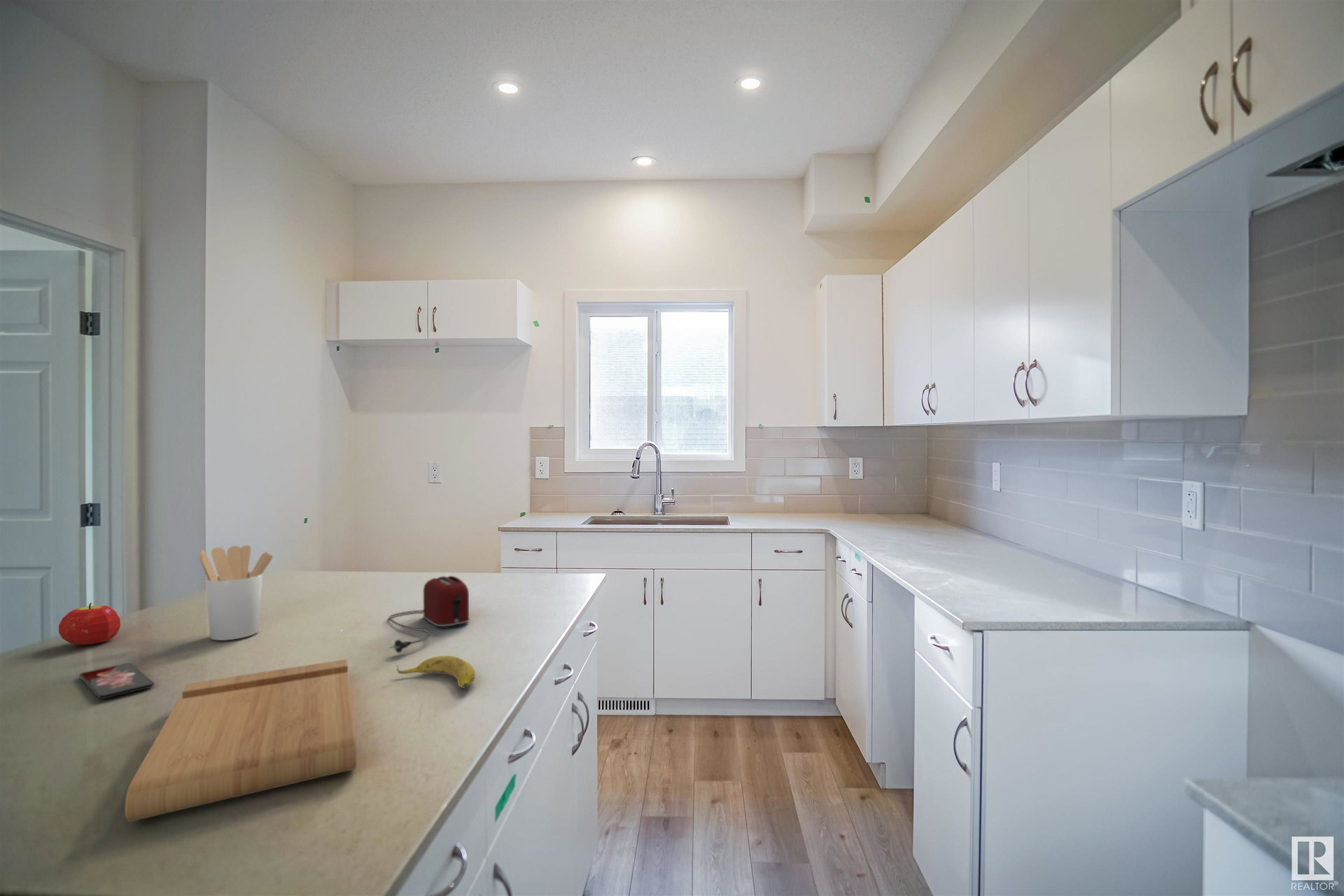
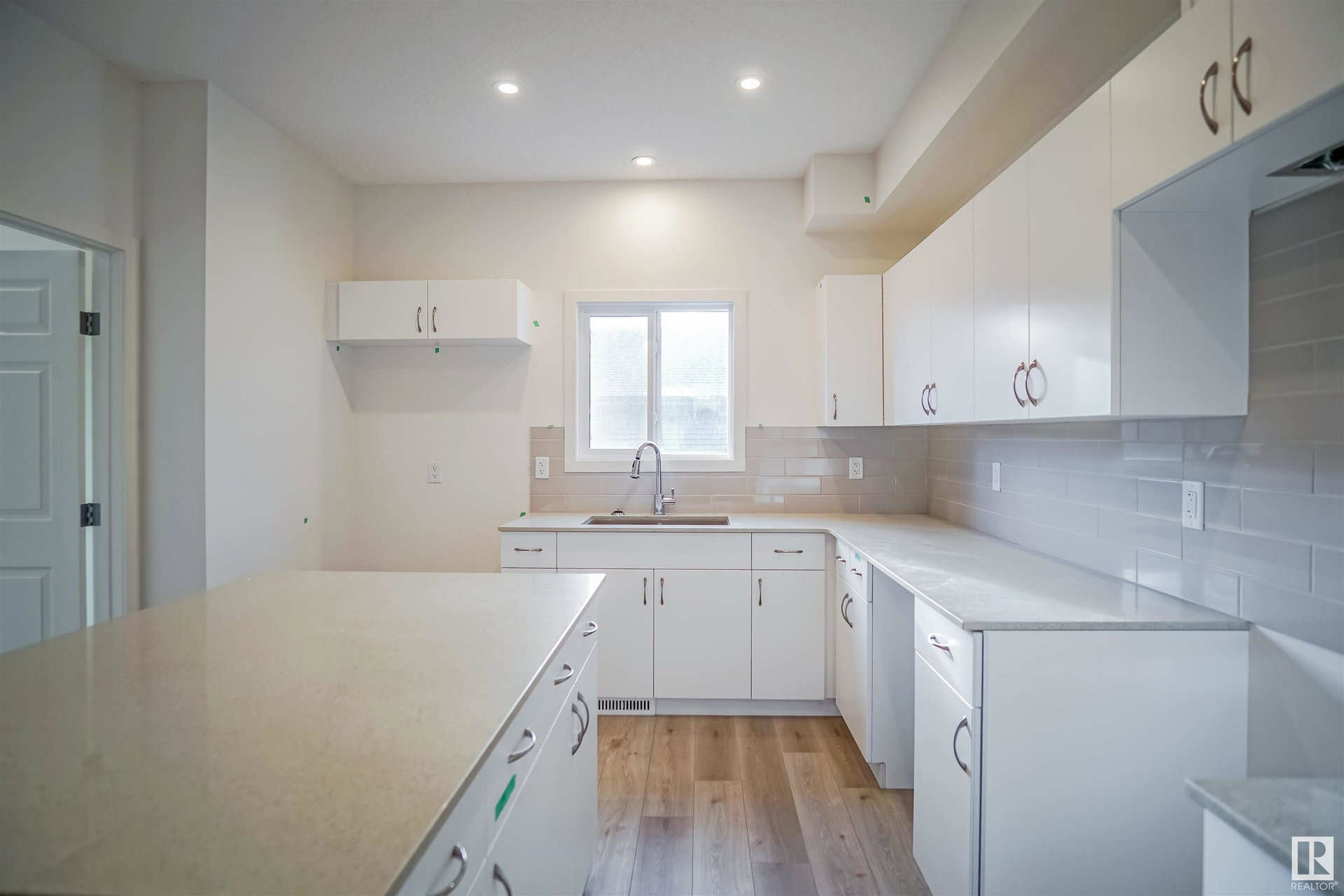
- toaster (424, 606)
- banana (440, 671)
- fruit (91, 622)
- smartphone (115, 680)
- utensil holder (233, 589)
- cutting board (262, 722)
